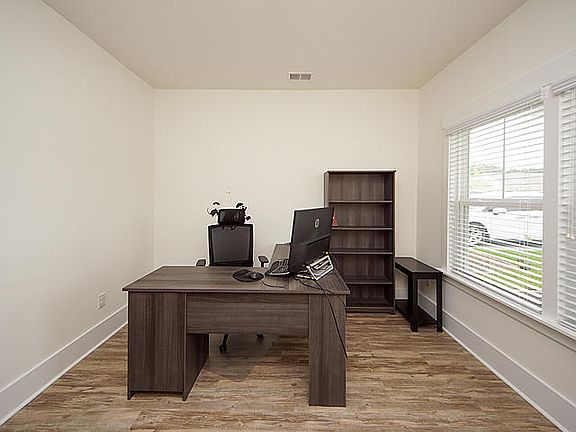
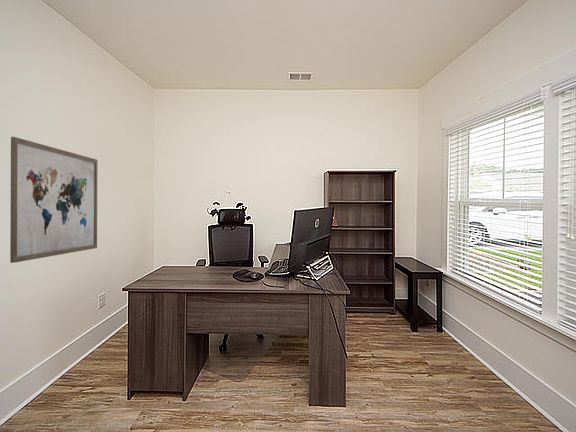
+ wall art (61, 202)
